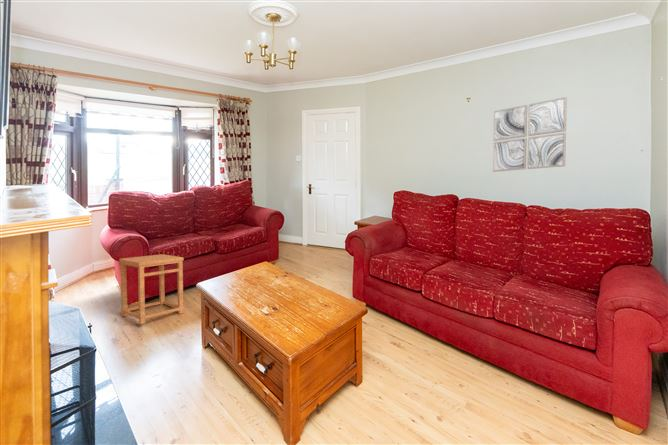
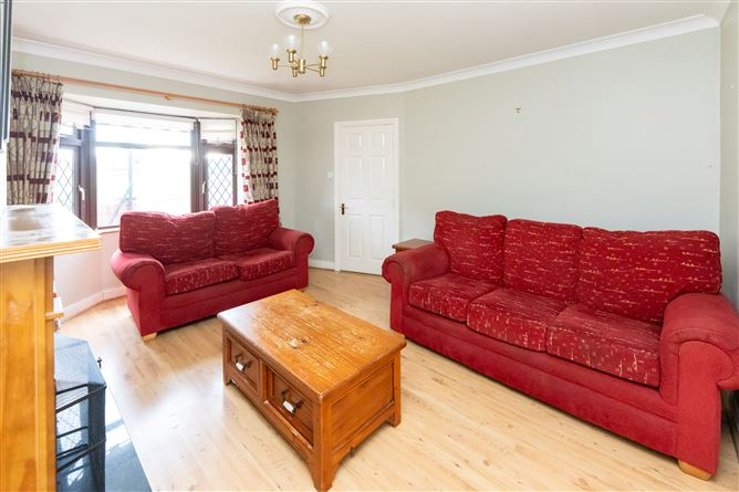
- wall art (526, 136)
- side table (159, 286)
